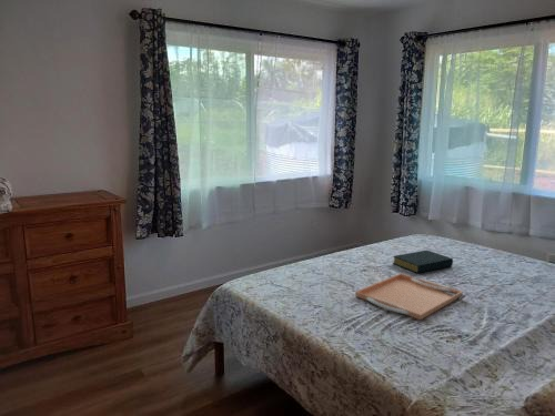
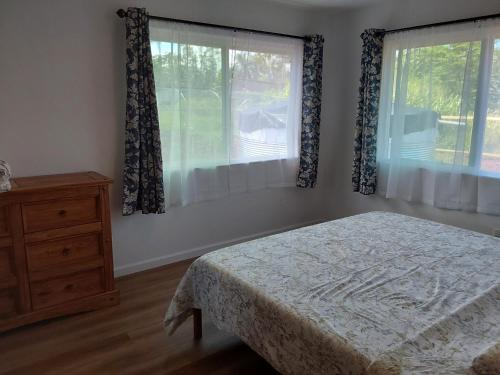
- hardback book (422, 261)
- serving tray (408, 293)
